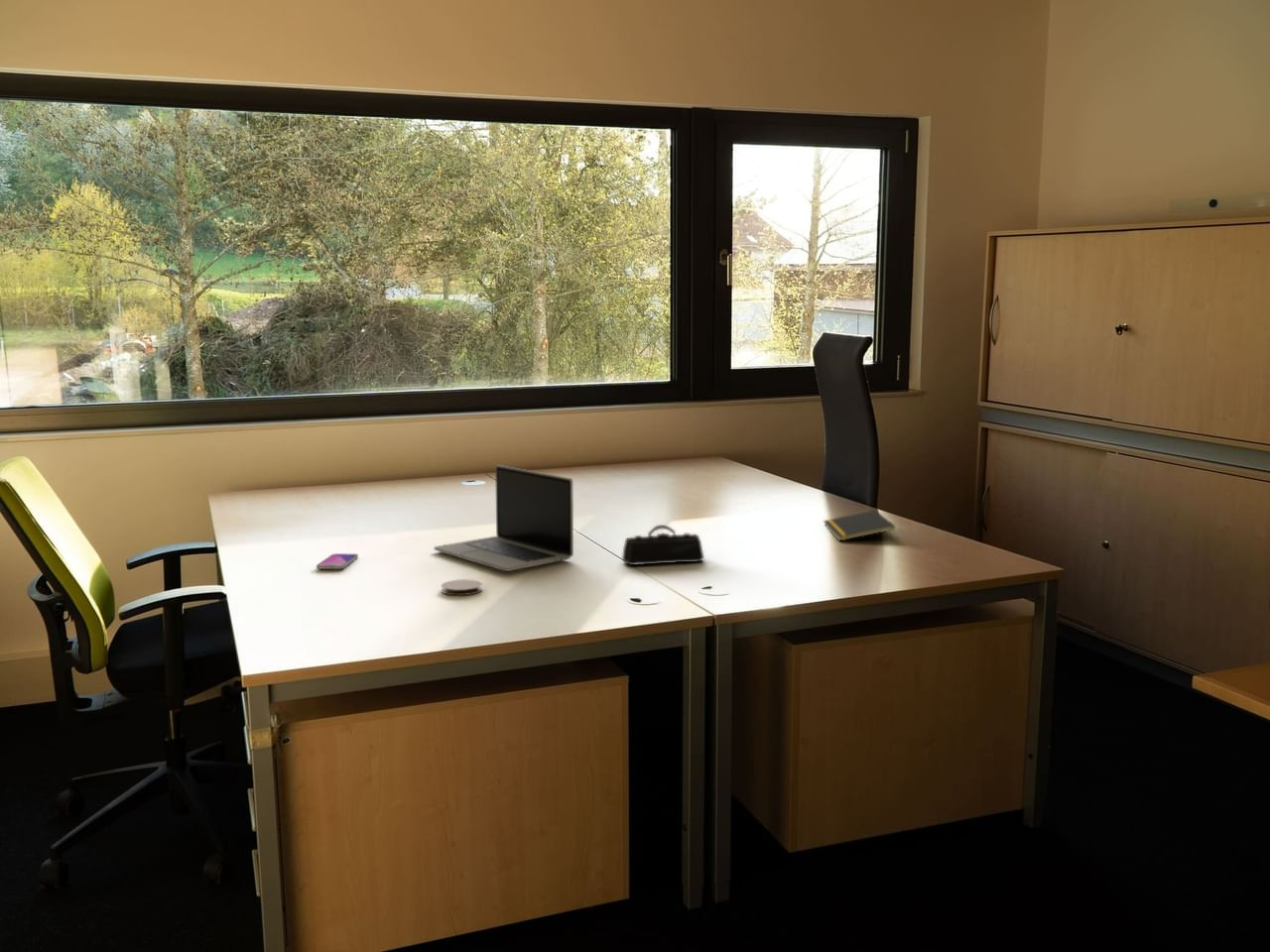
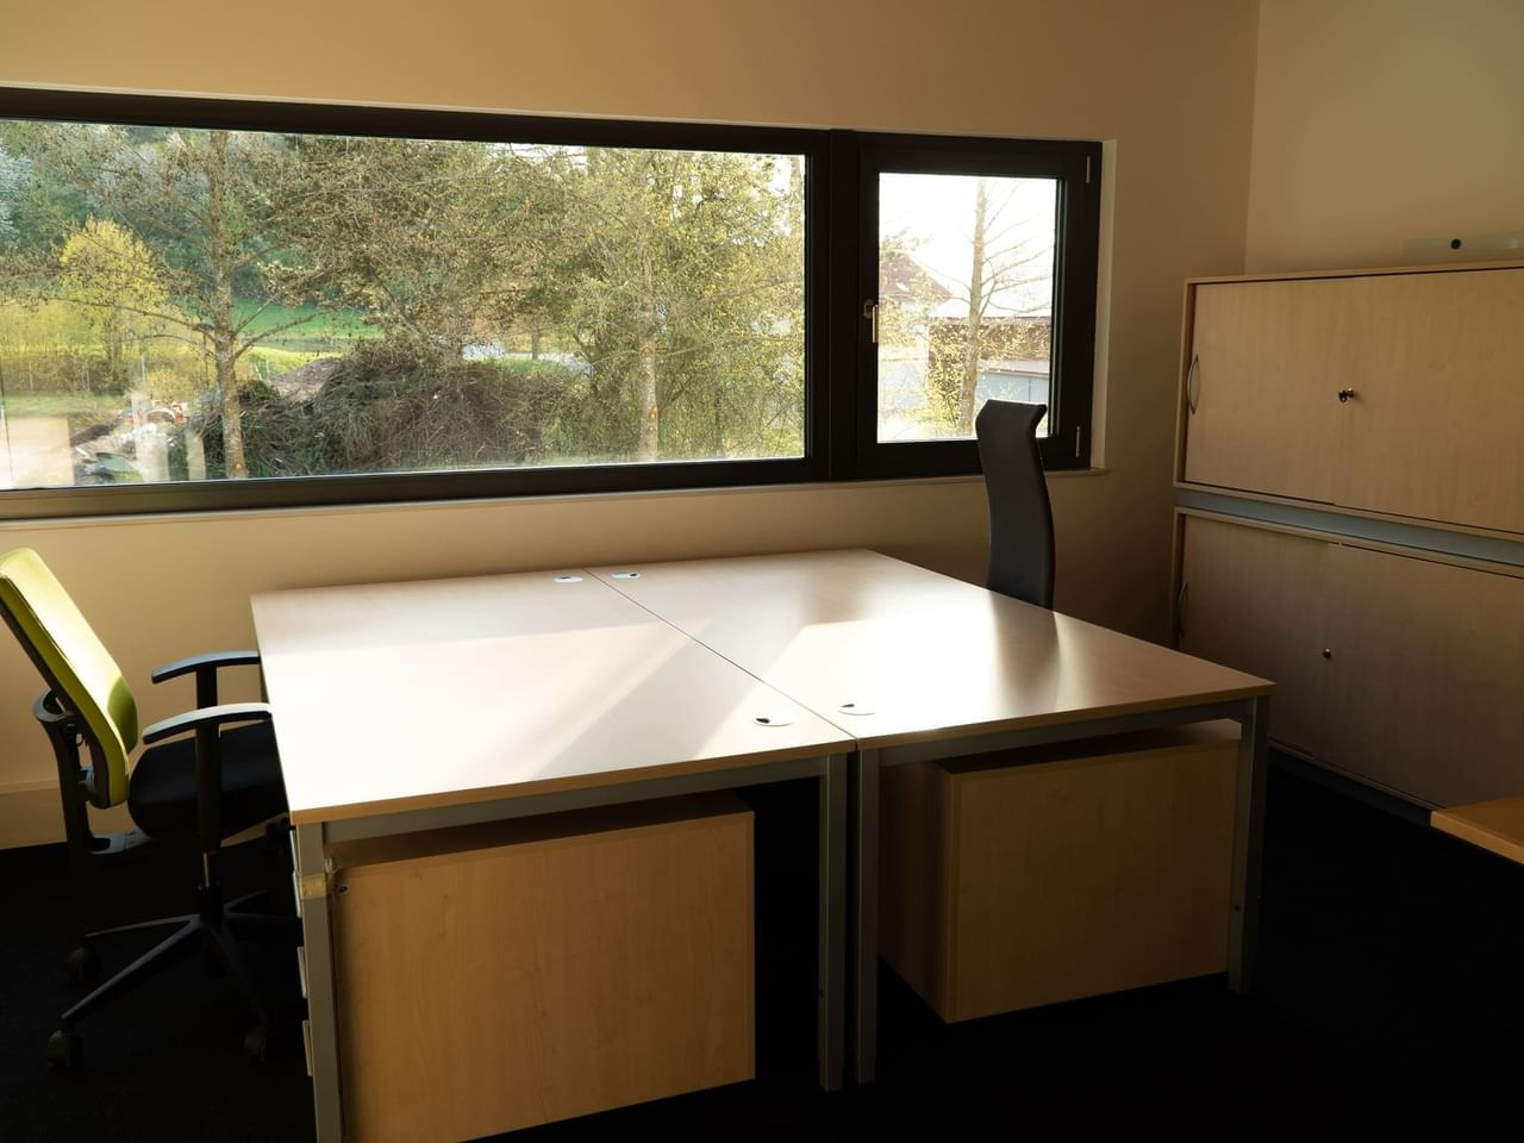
- laptop (501, 516)
- smartphone (337, 560)
- notepad (857, 525)
- coaster (461, 587)
- pencil case (663, 542)
